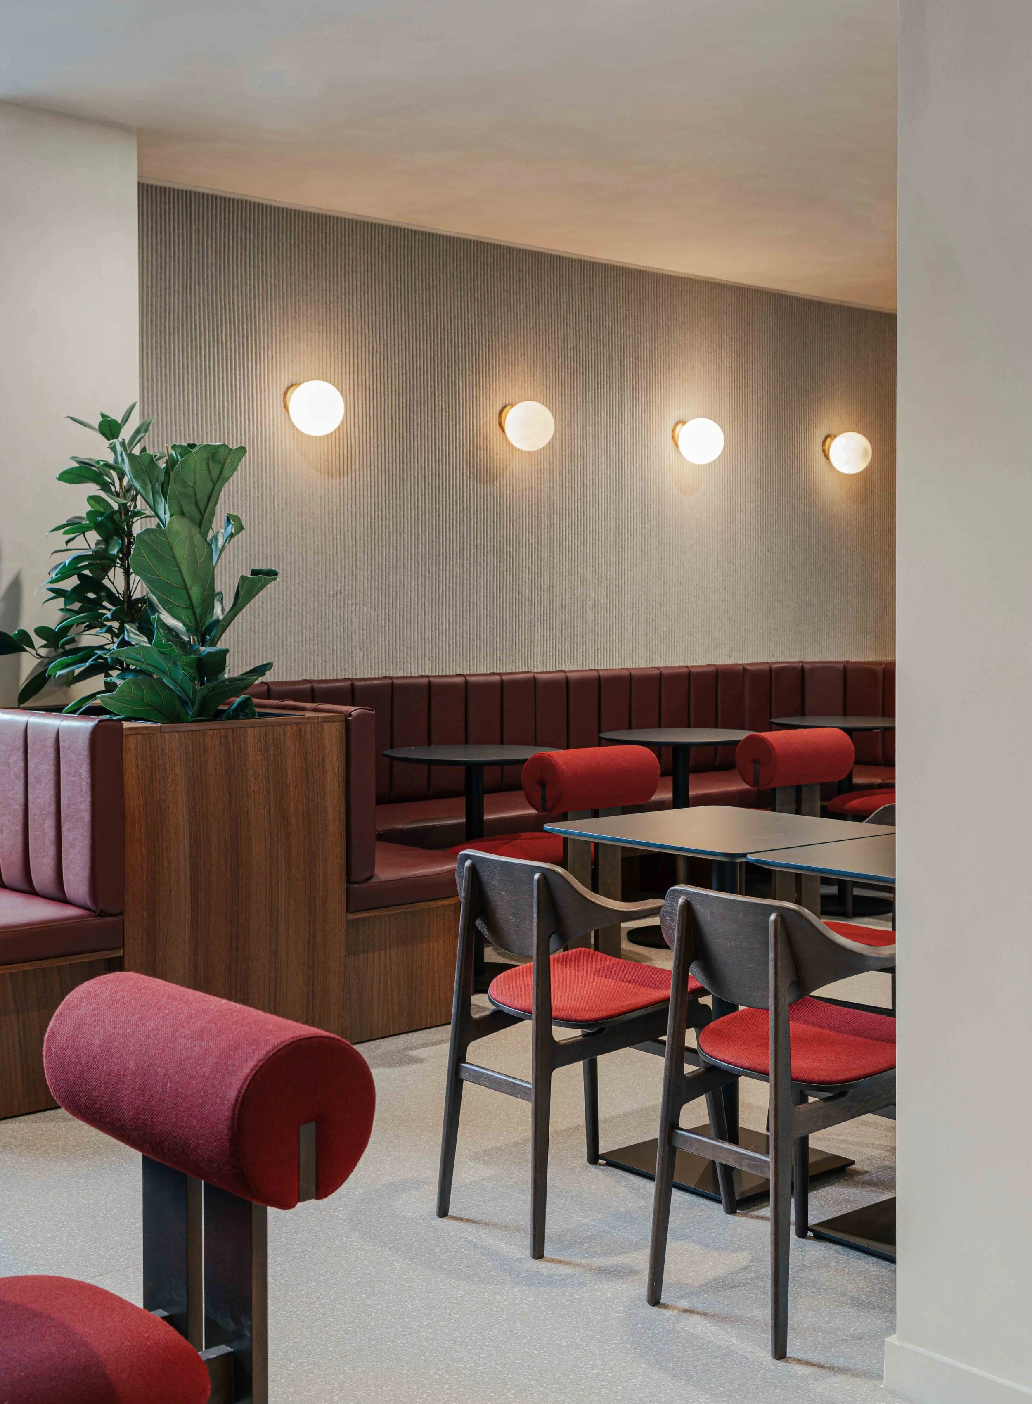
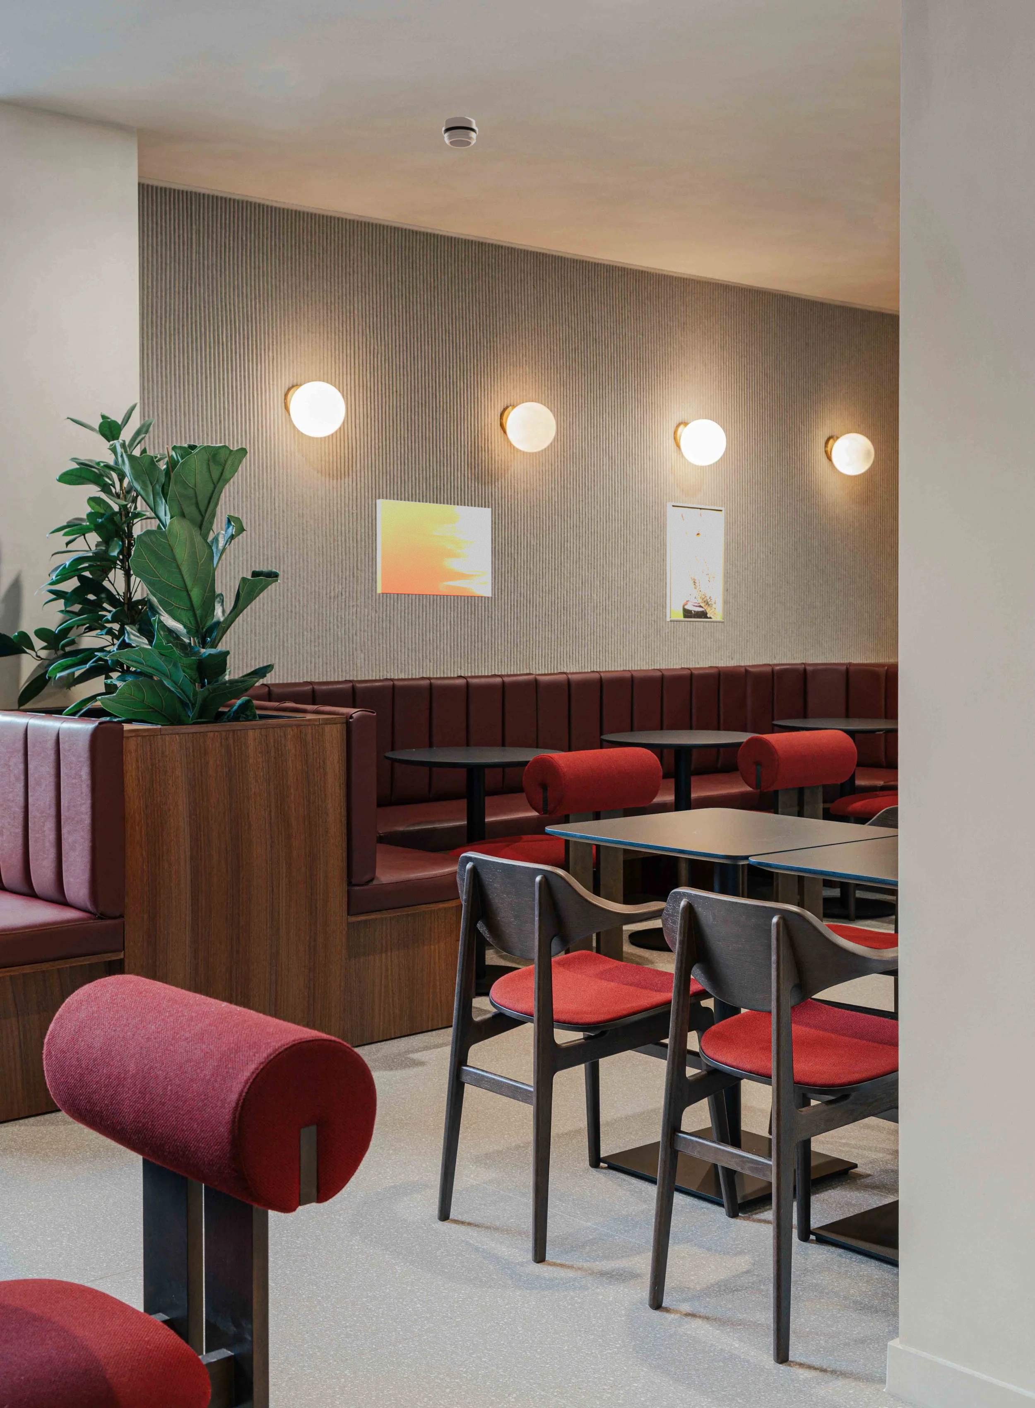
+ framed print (696, 563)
+ smoke detector (460, 132)
+ wall art (435, 550)
